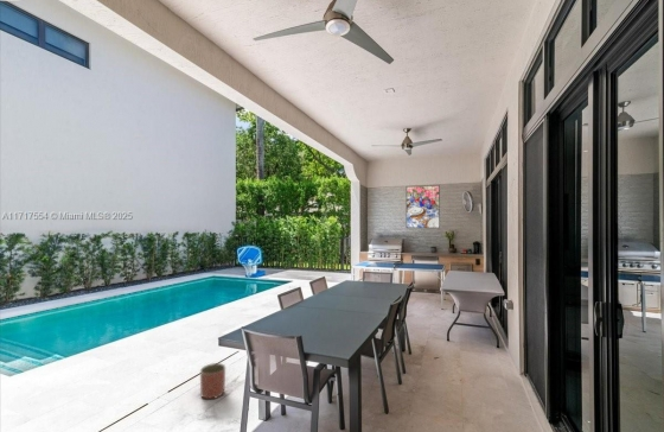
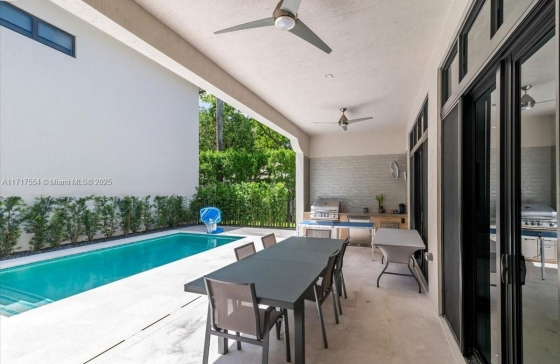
- planter (212, 381)
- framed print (422, 207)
